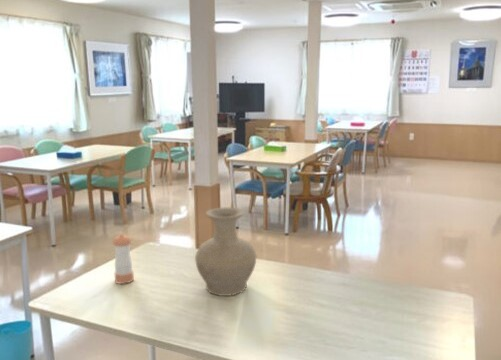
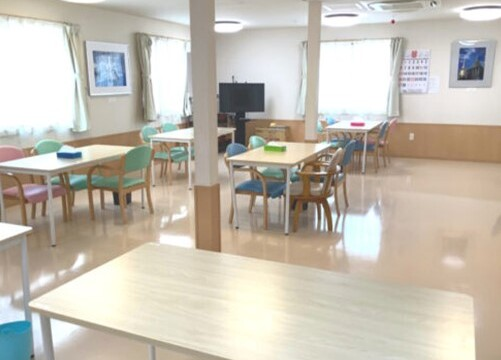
- pepper shaker (123, 257)
- vase (225, 250)
